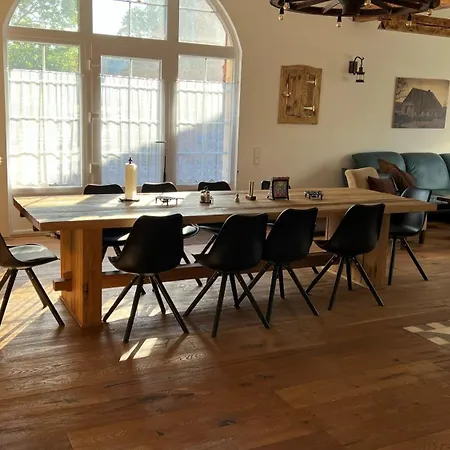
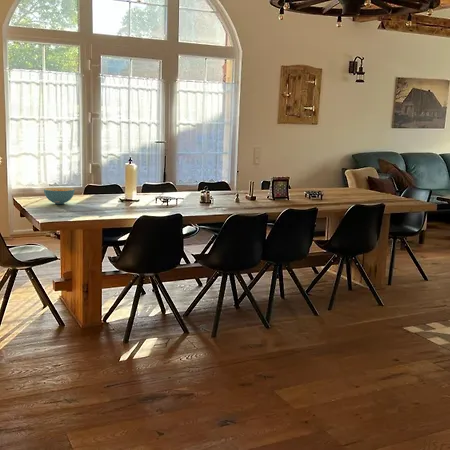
+ cereal bowl (59, 196)
